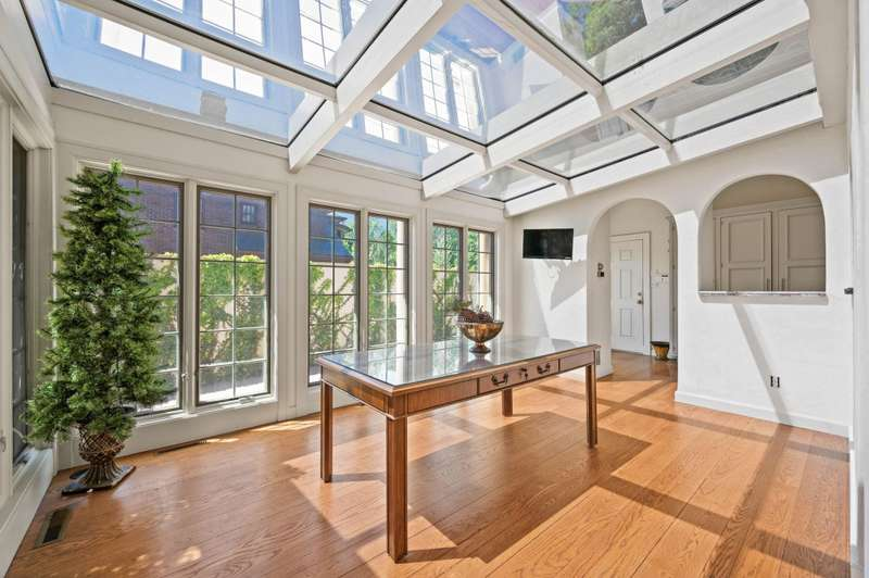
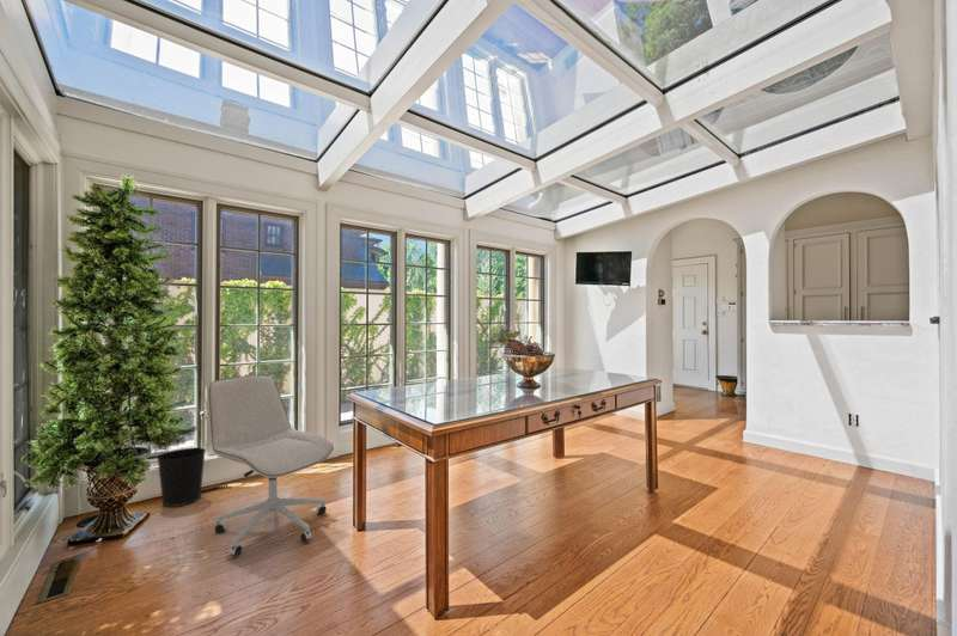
+ wastebasket (182, 476)
+ office chair (272, 453)
